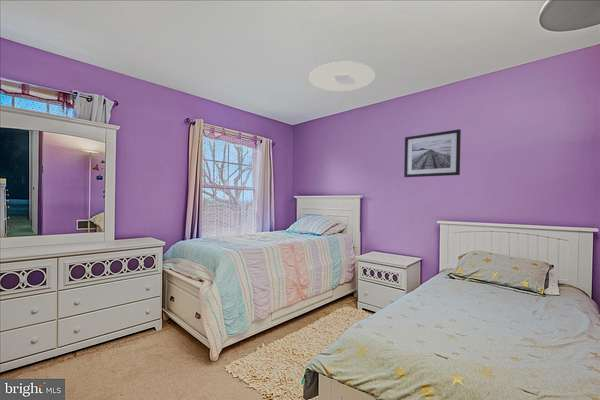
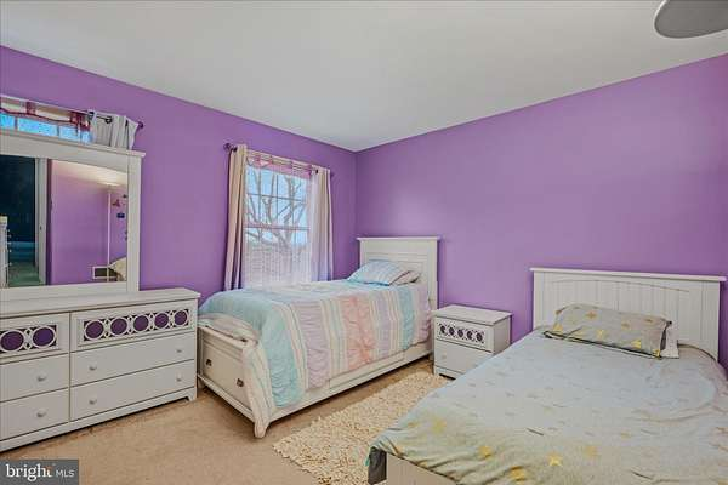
- ceiling light (341, 74)
- wall art (430, 155)
